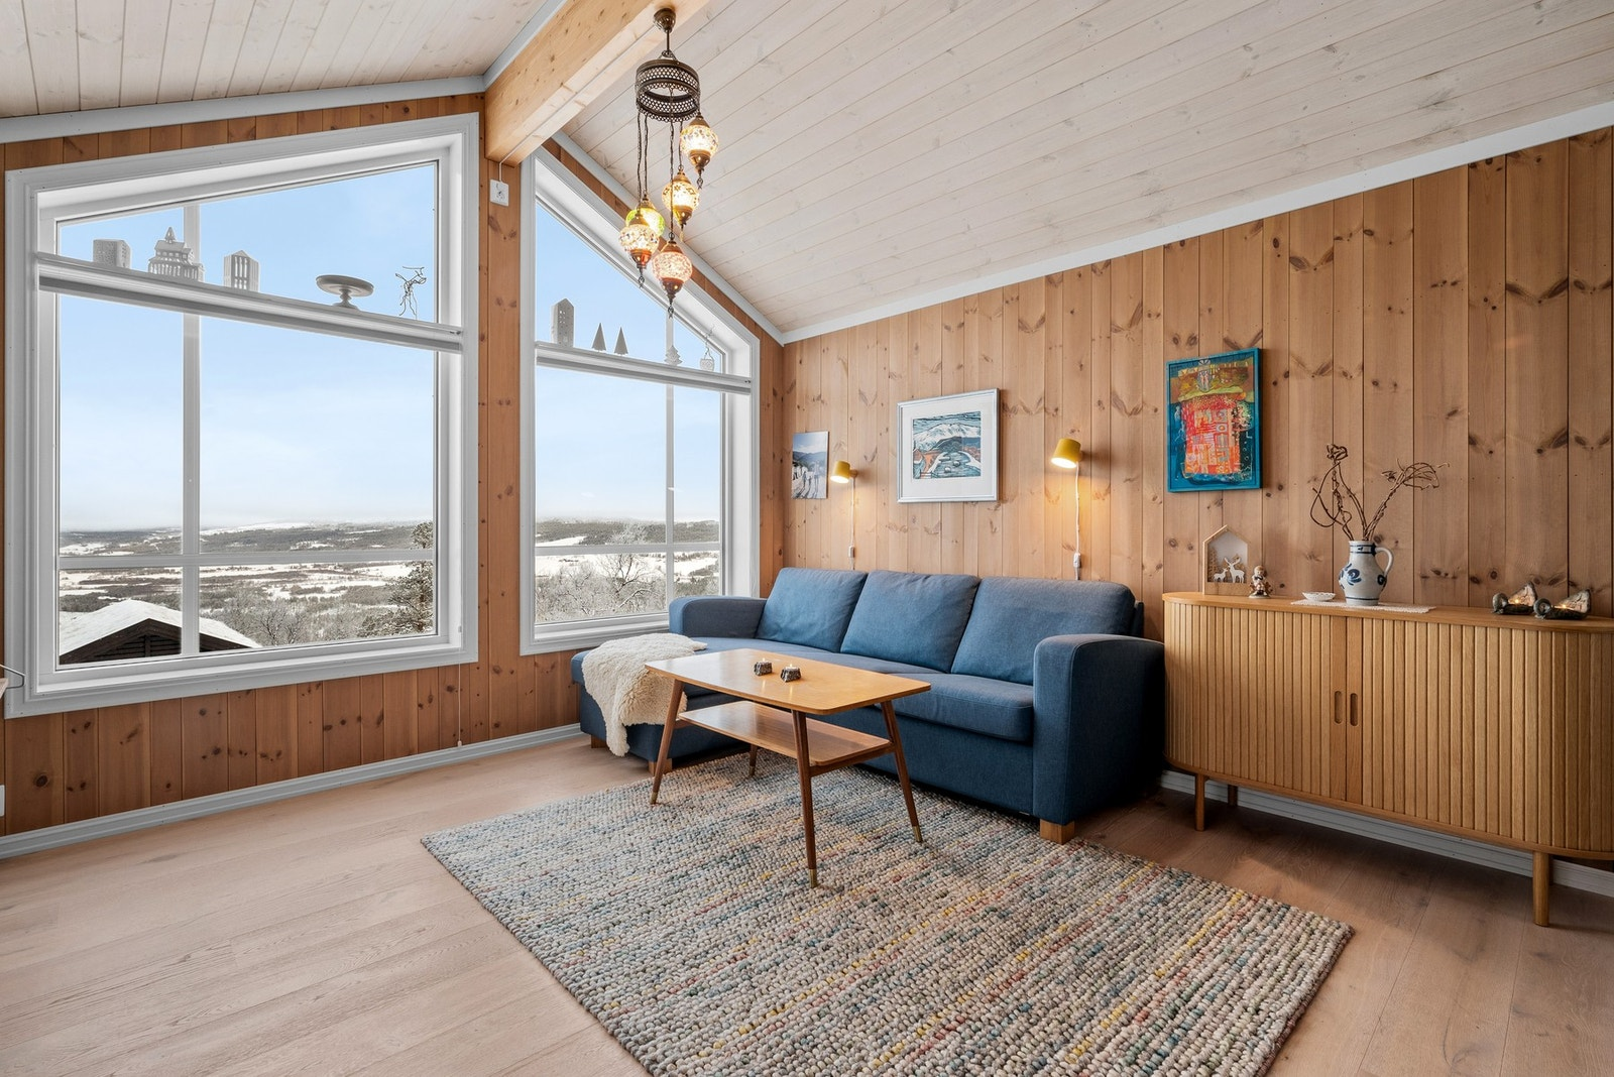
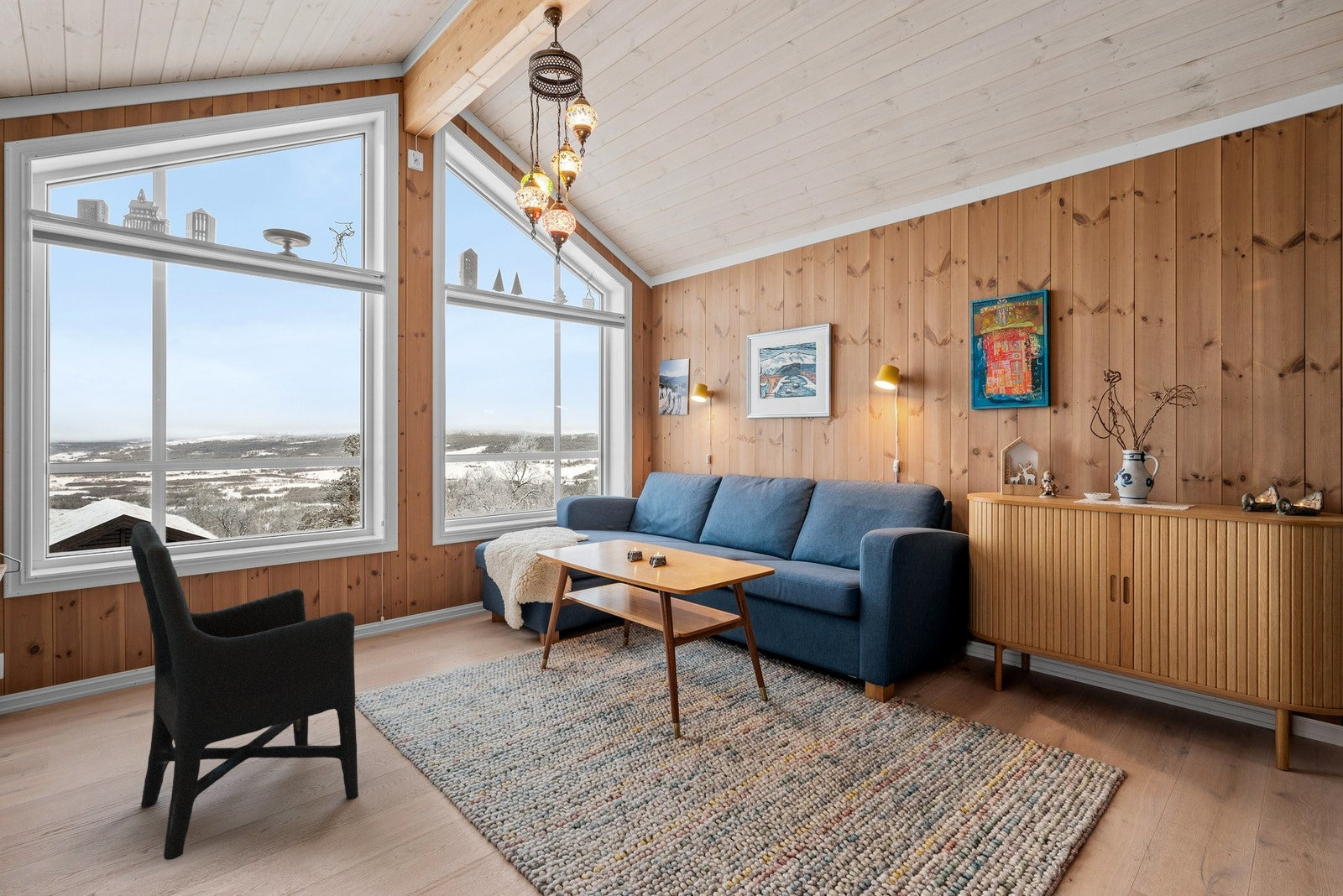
+ chair (243, 655)
